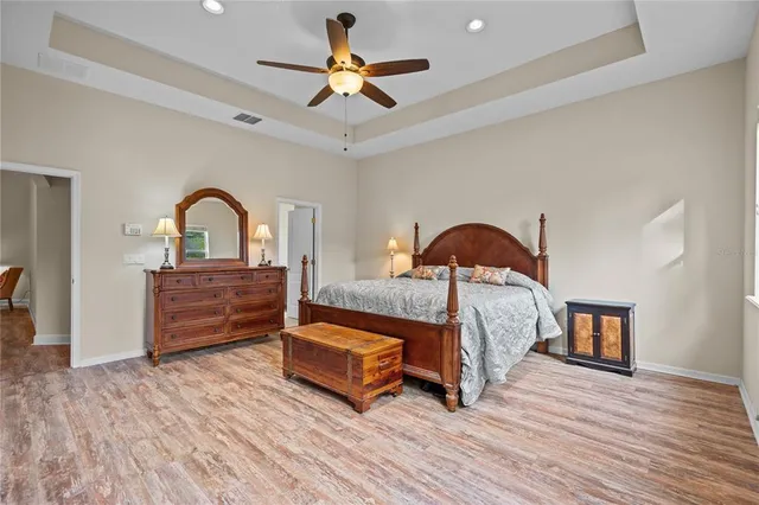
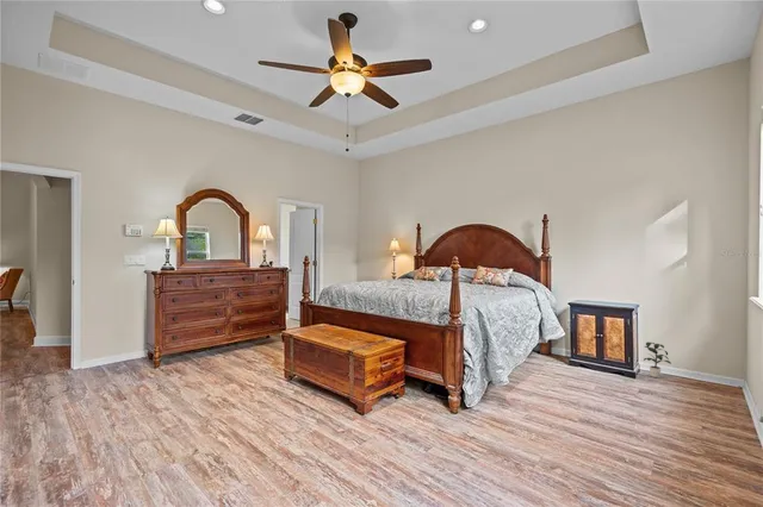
+ potted plant (659, 358)
